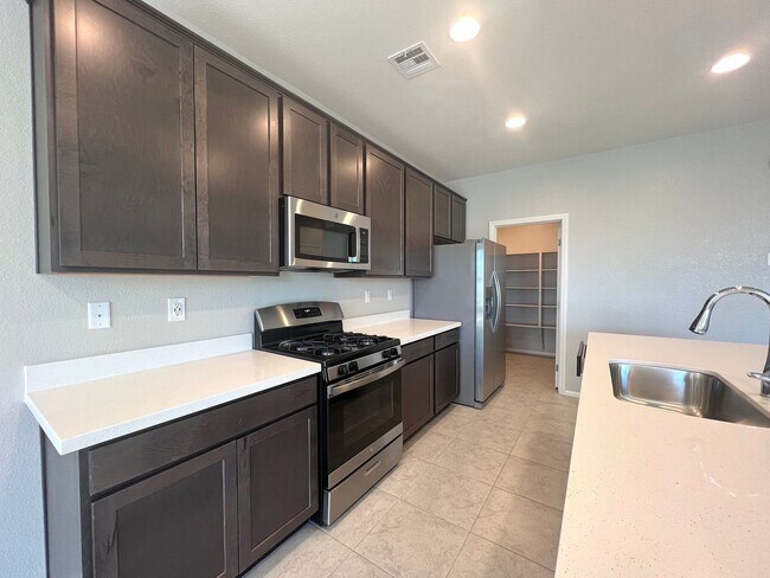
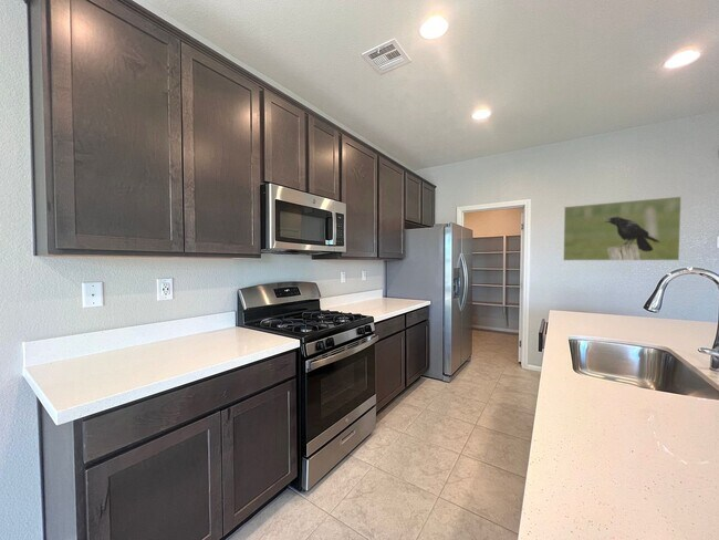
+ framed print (616, 231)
